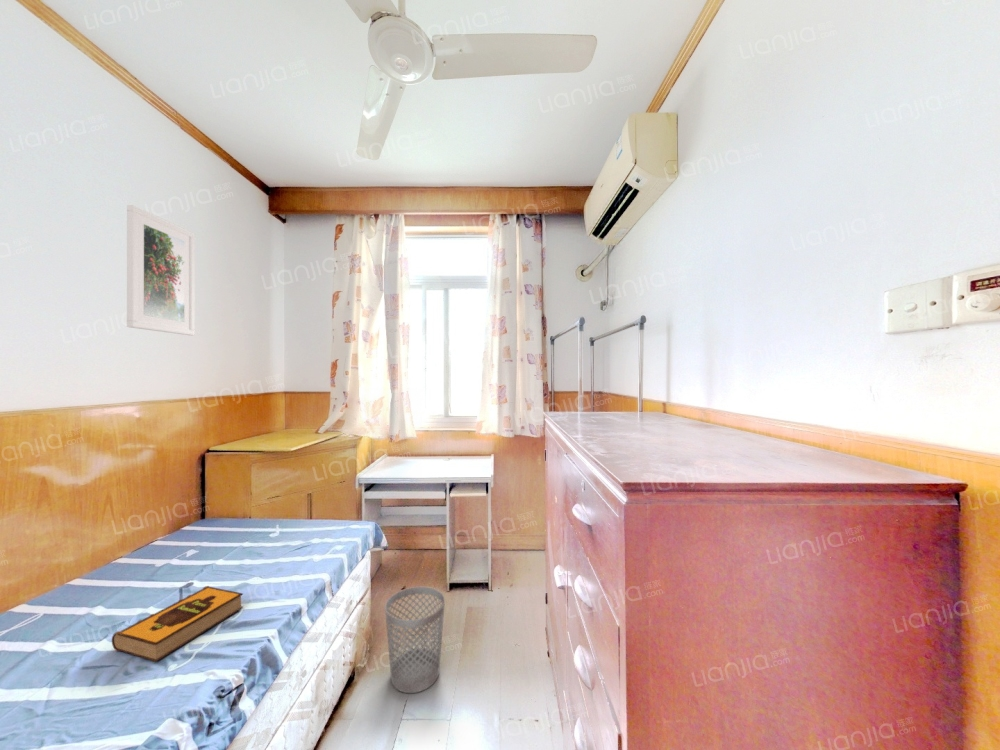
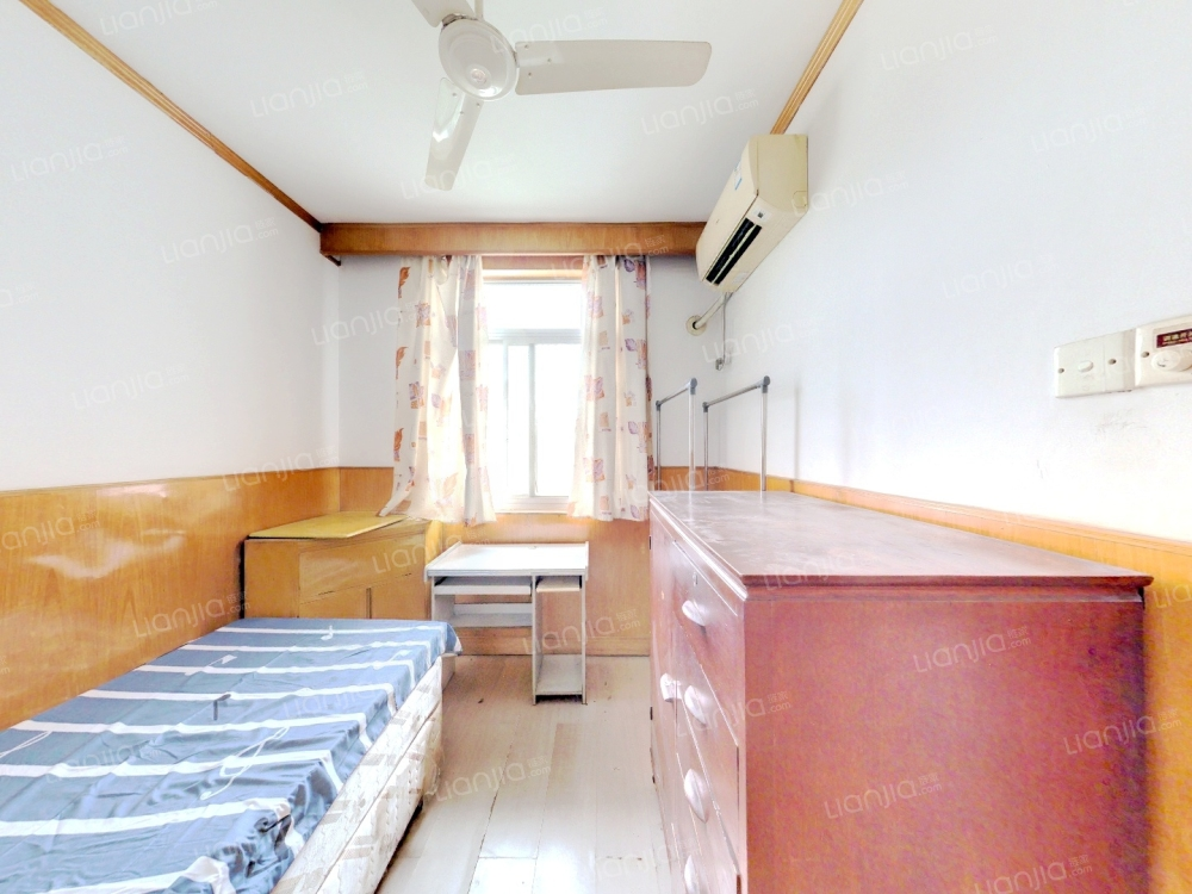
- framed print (164, 276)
- hardback book (182, 619)
- wastebasket (415, 638)
